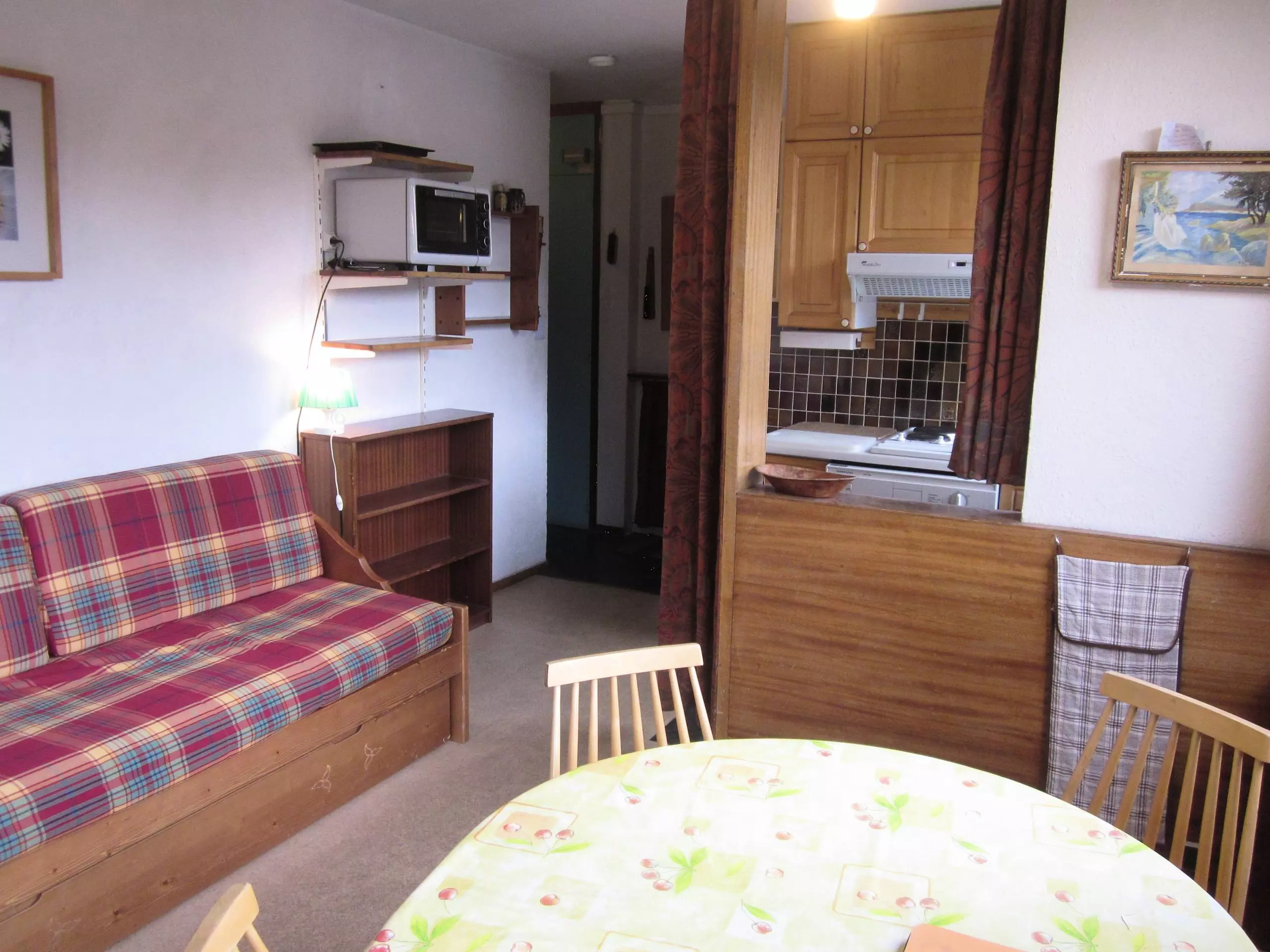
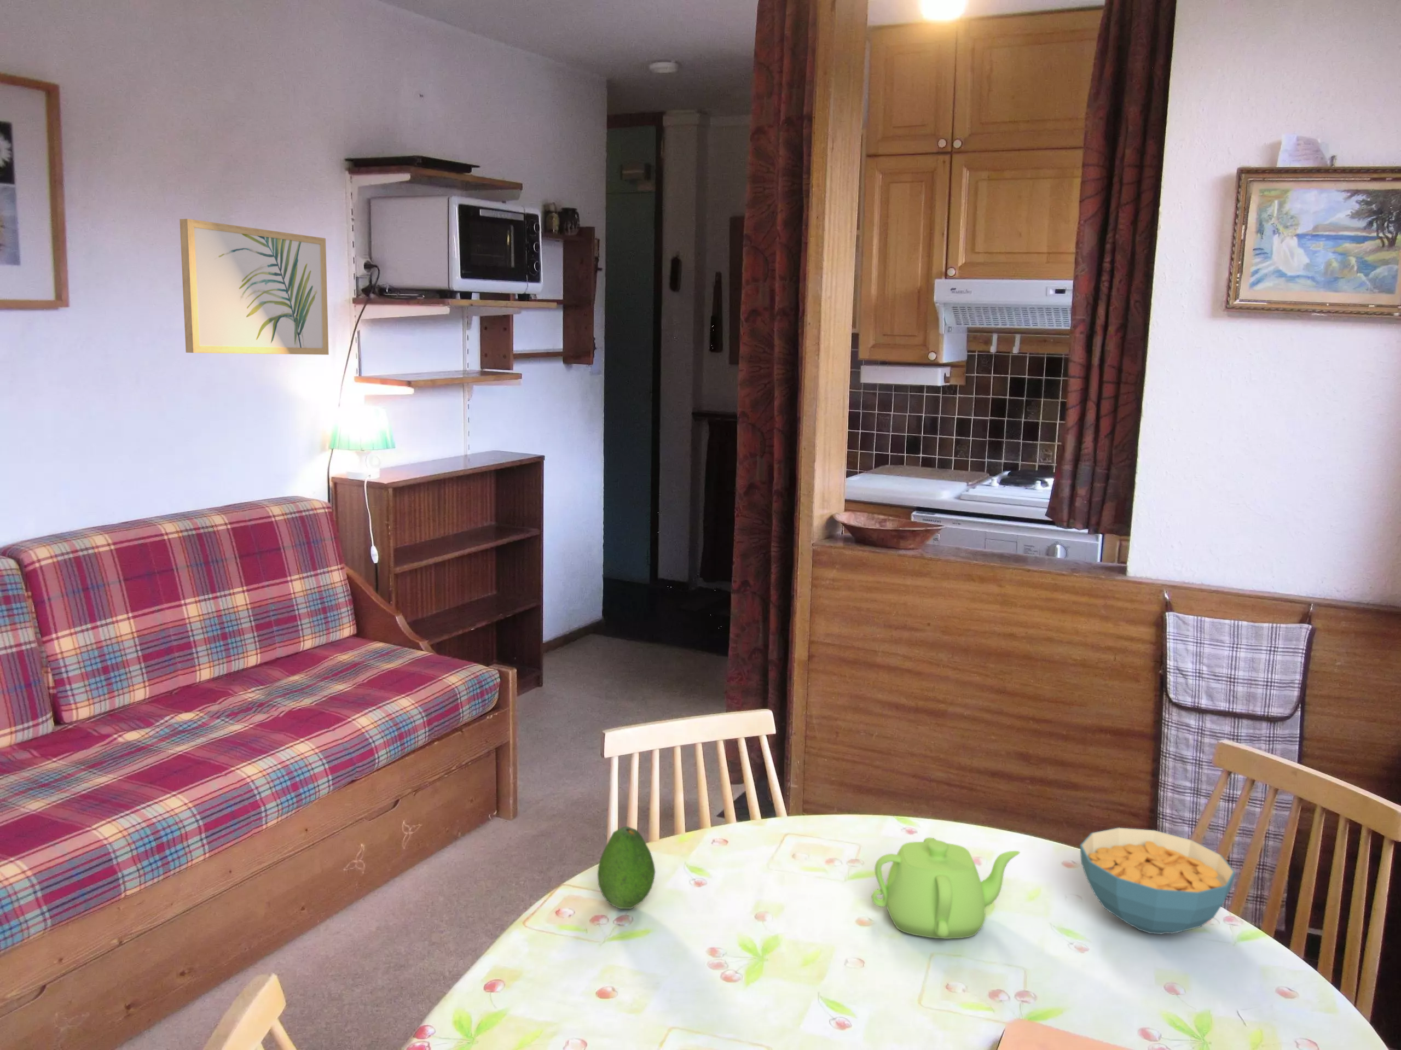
+ cereal bowl (1153, 890)
+ fruit (627, 866)
+ wall art (259, 292)
+ teapot (944, 881)
